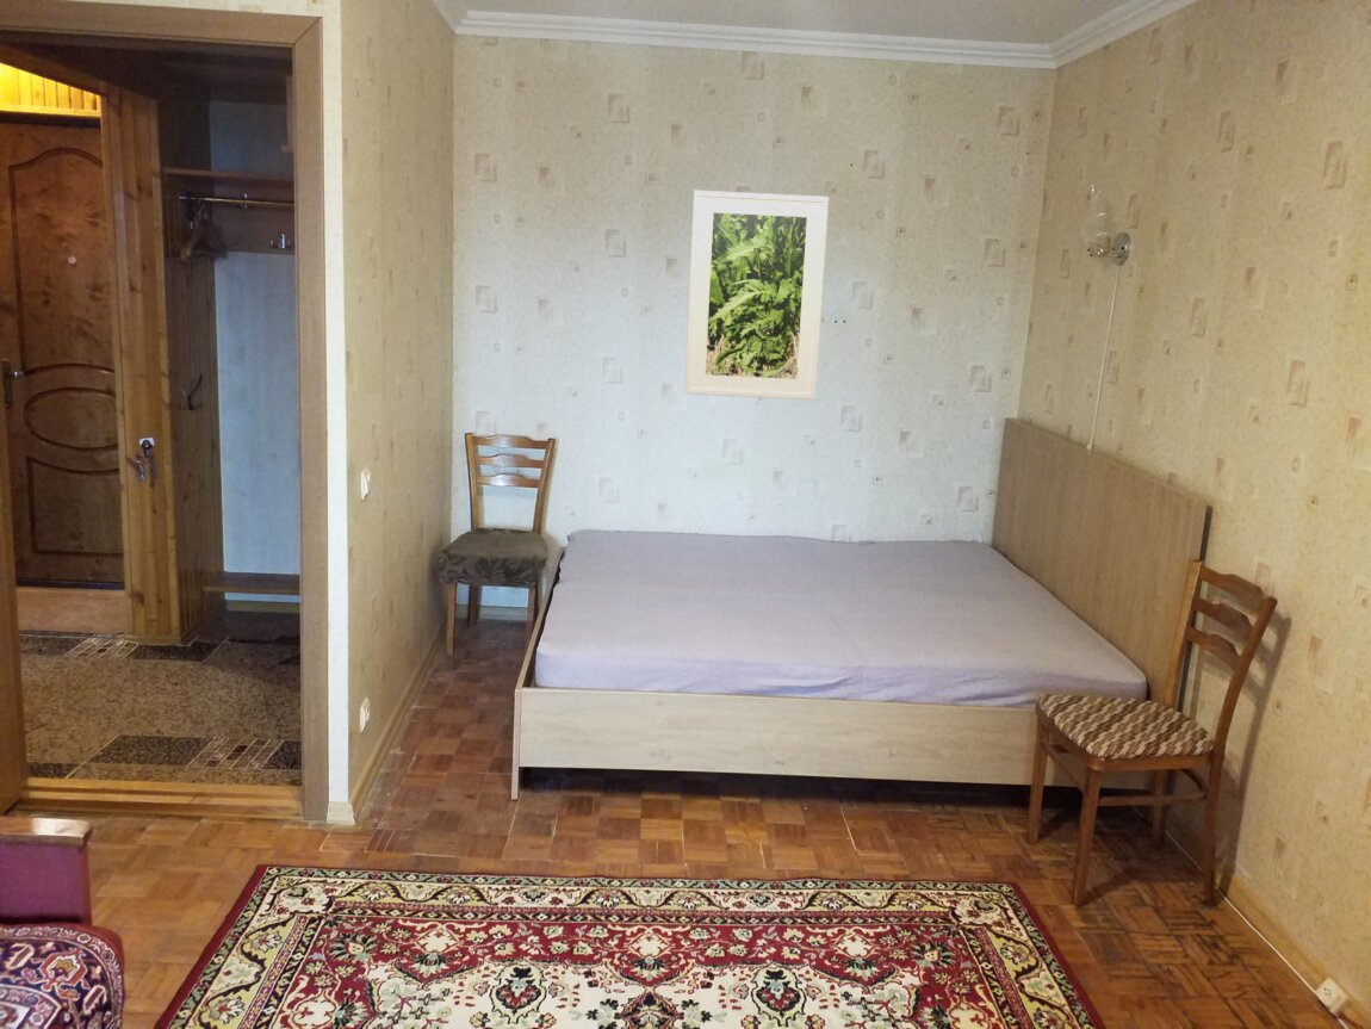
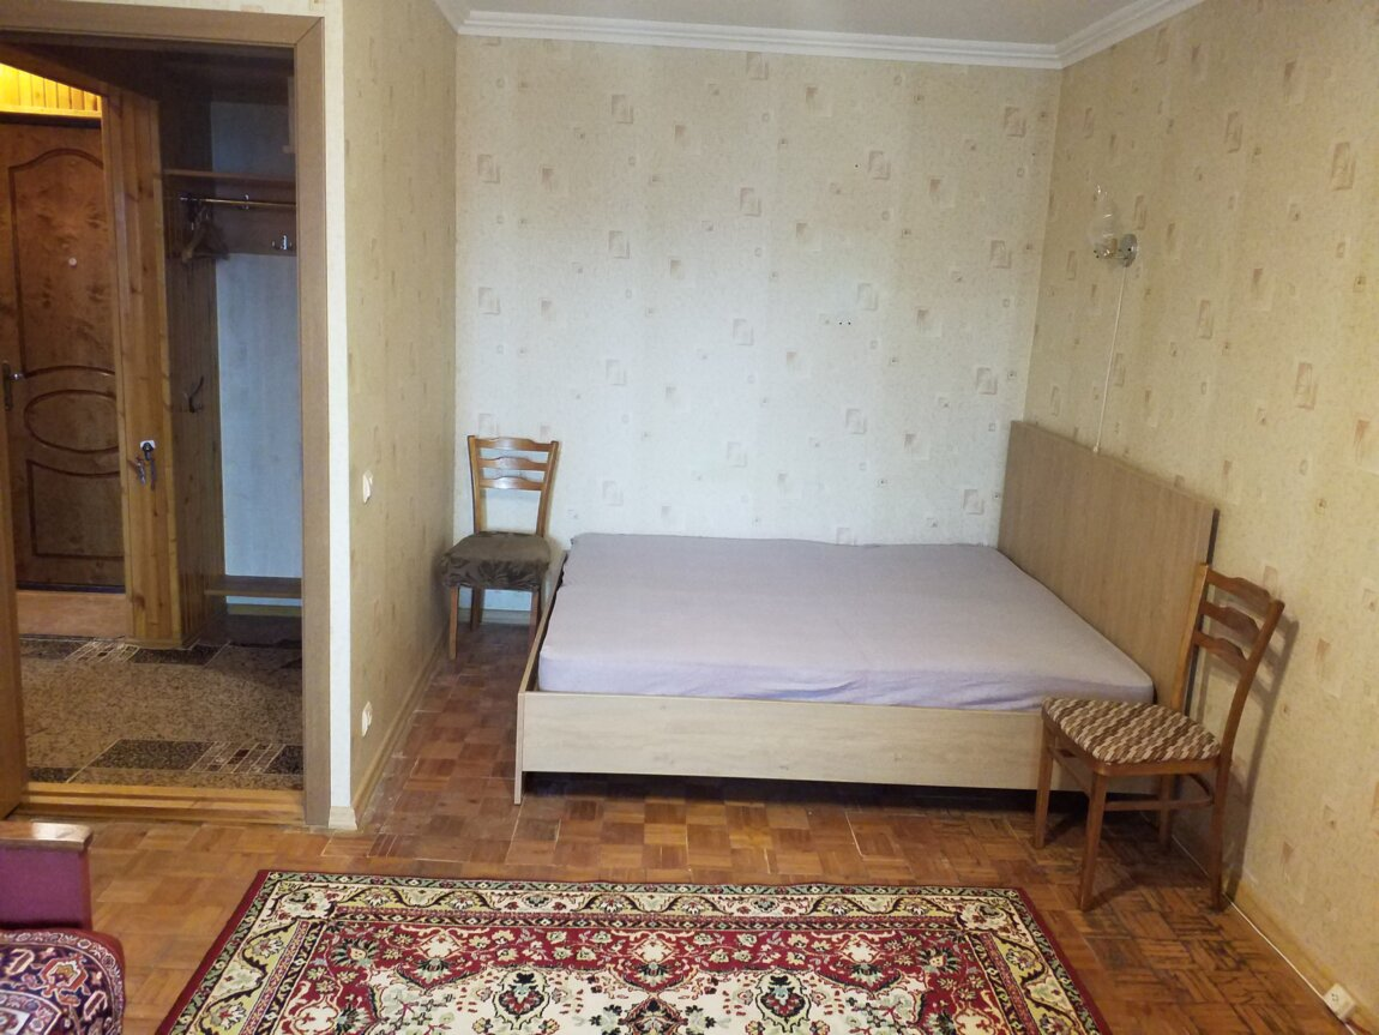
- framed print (755, 296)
